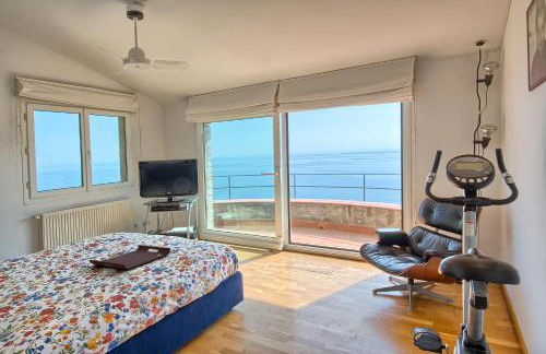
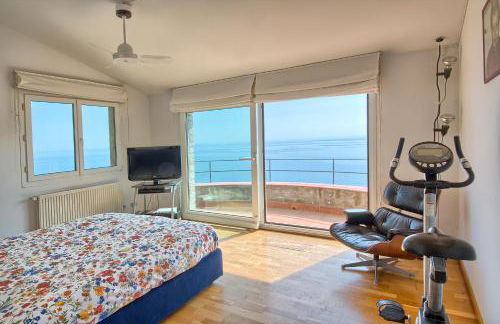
- serving tray (132, 256)
